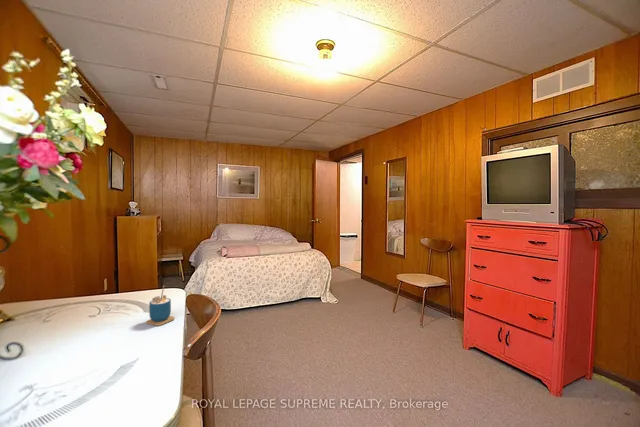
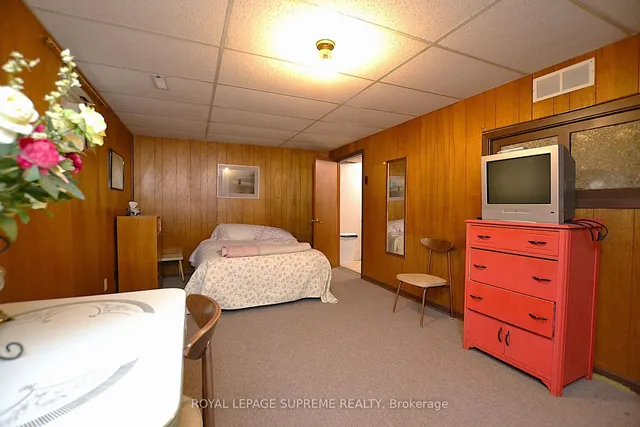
- cup (160, 304)
